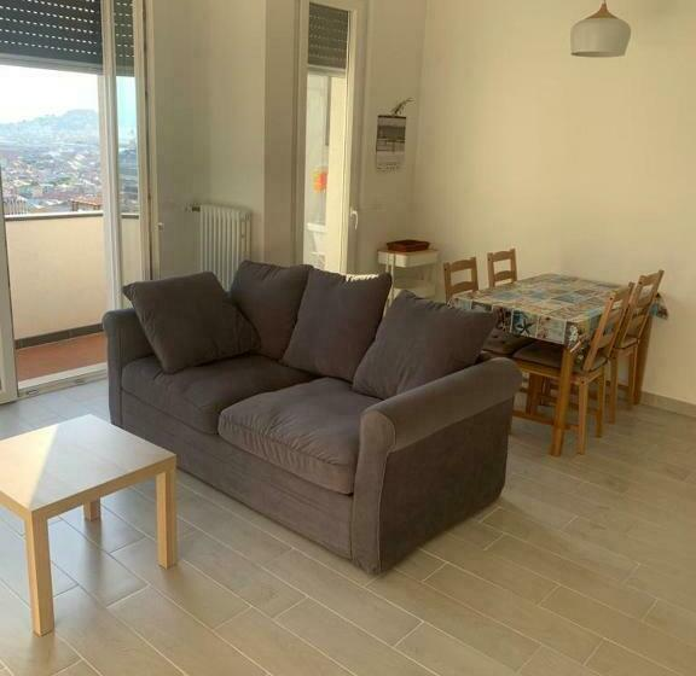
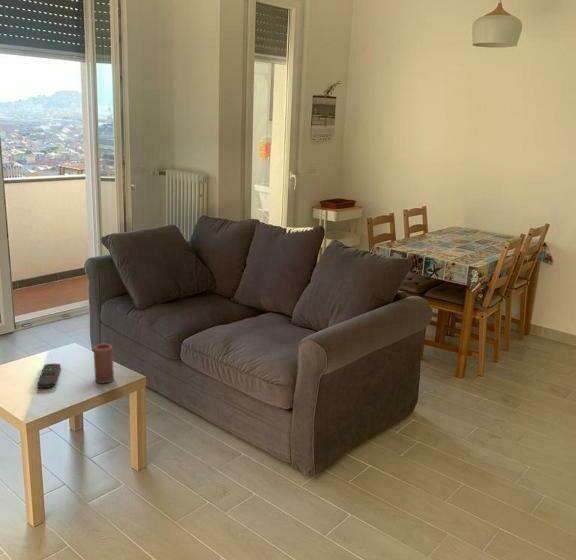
+ remote control (49, 374)
+ candle (103, 363)
